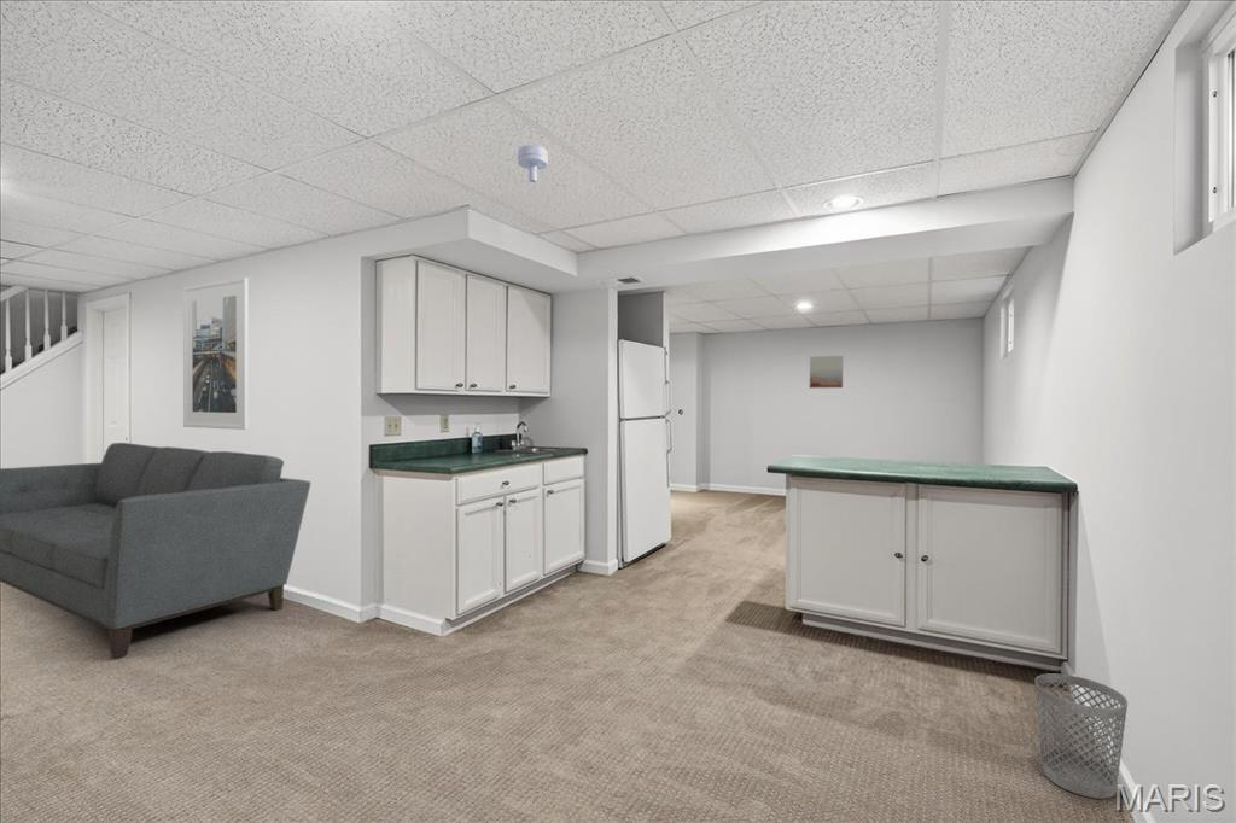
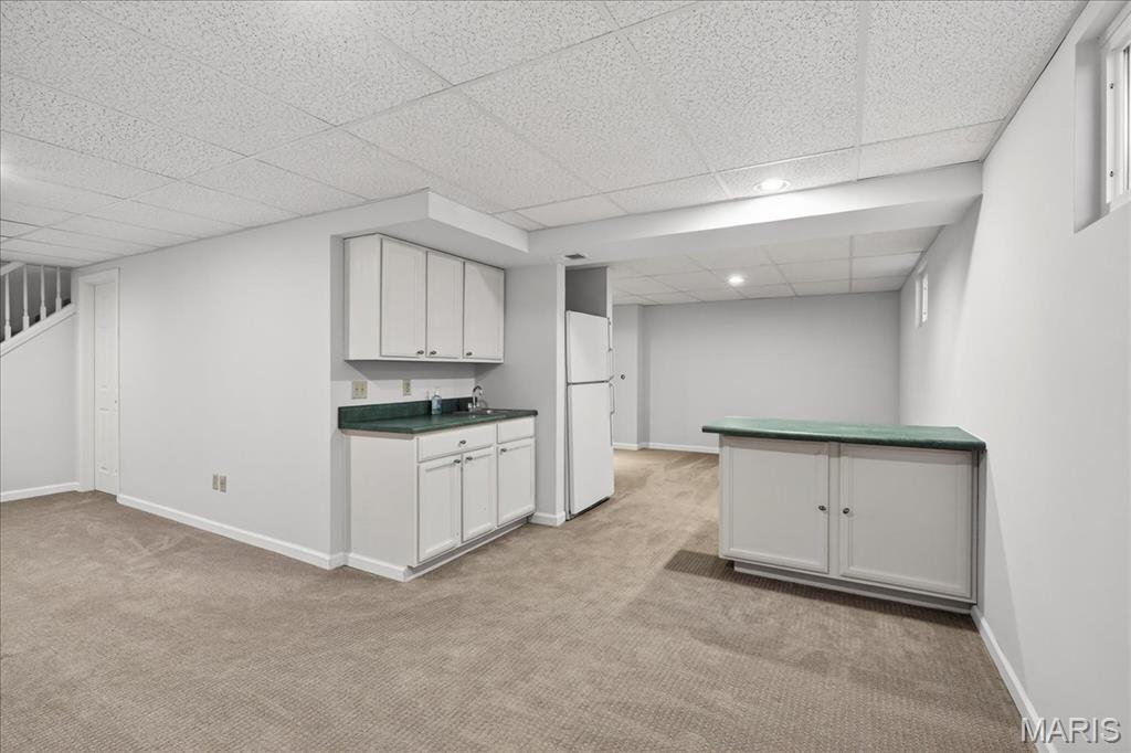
- wall art (826, 372)
- sofa (129, 523)
- wastebasket (1078, 734)
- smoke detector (532, 165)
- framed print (214, 355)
